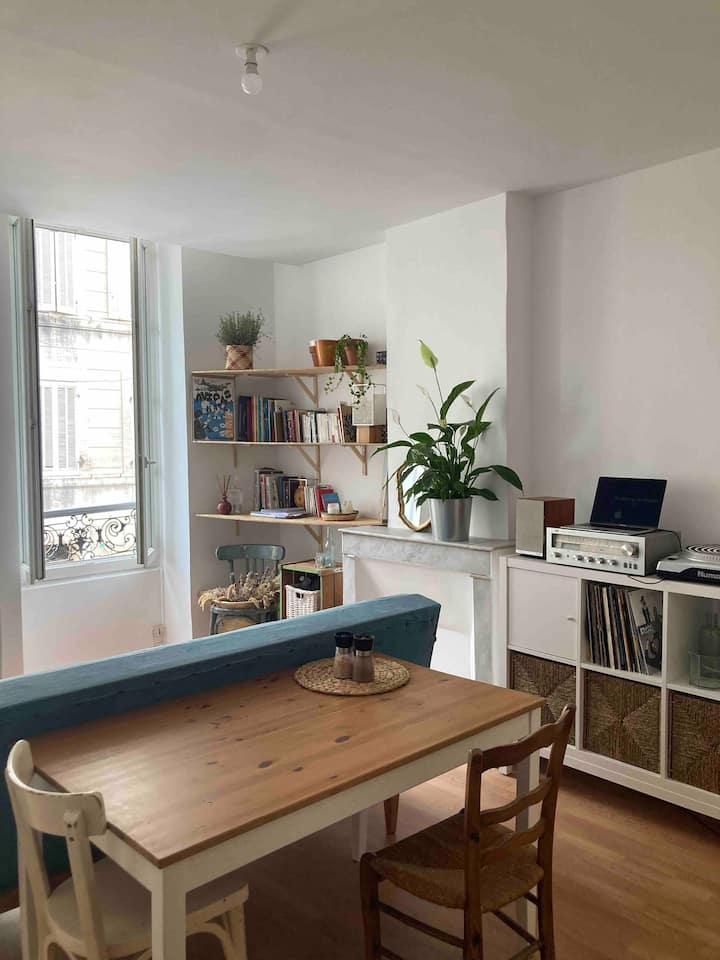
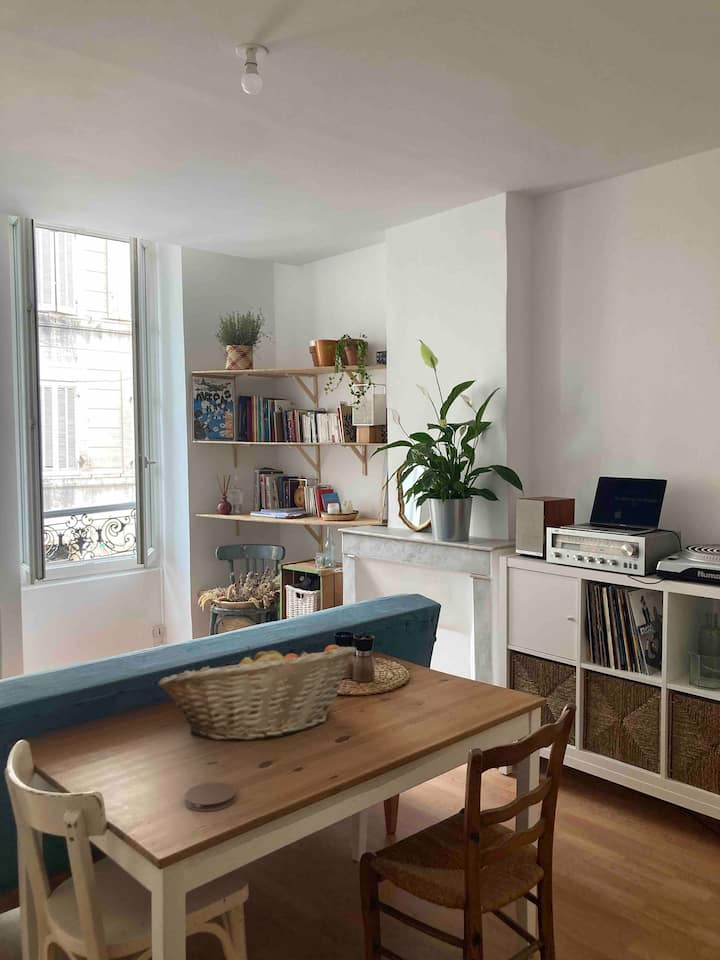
+ fruit basket (260, 682)
+ coaster (210, 796)
